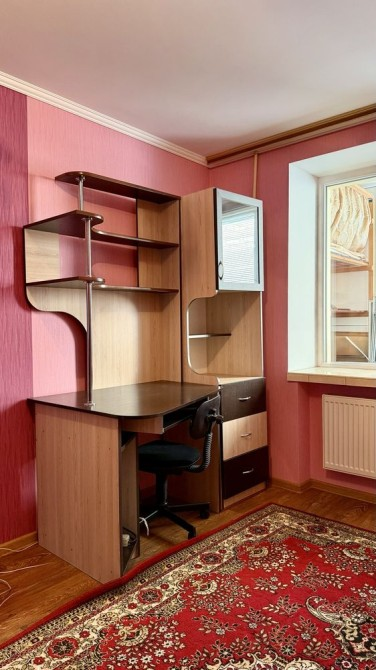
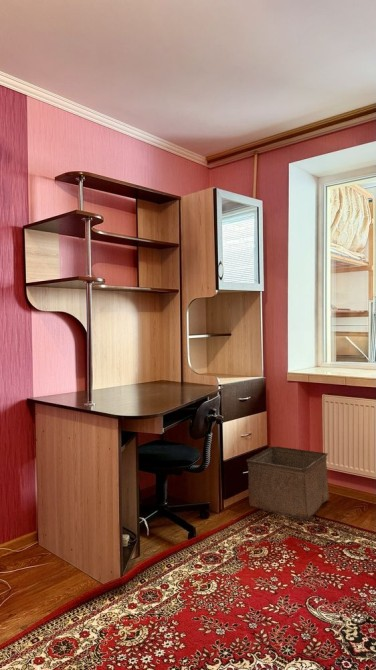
+ storage bin (288, 479)
